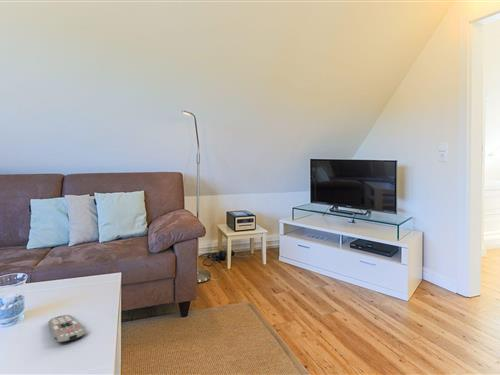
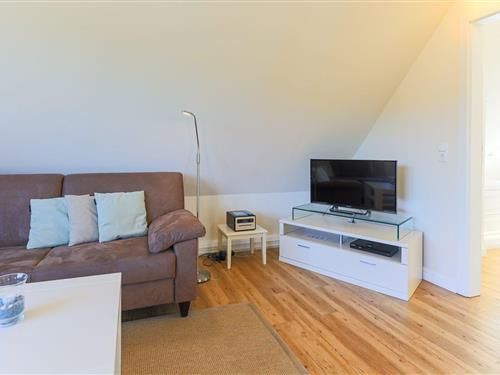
- remote control (65, 327)
